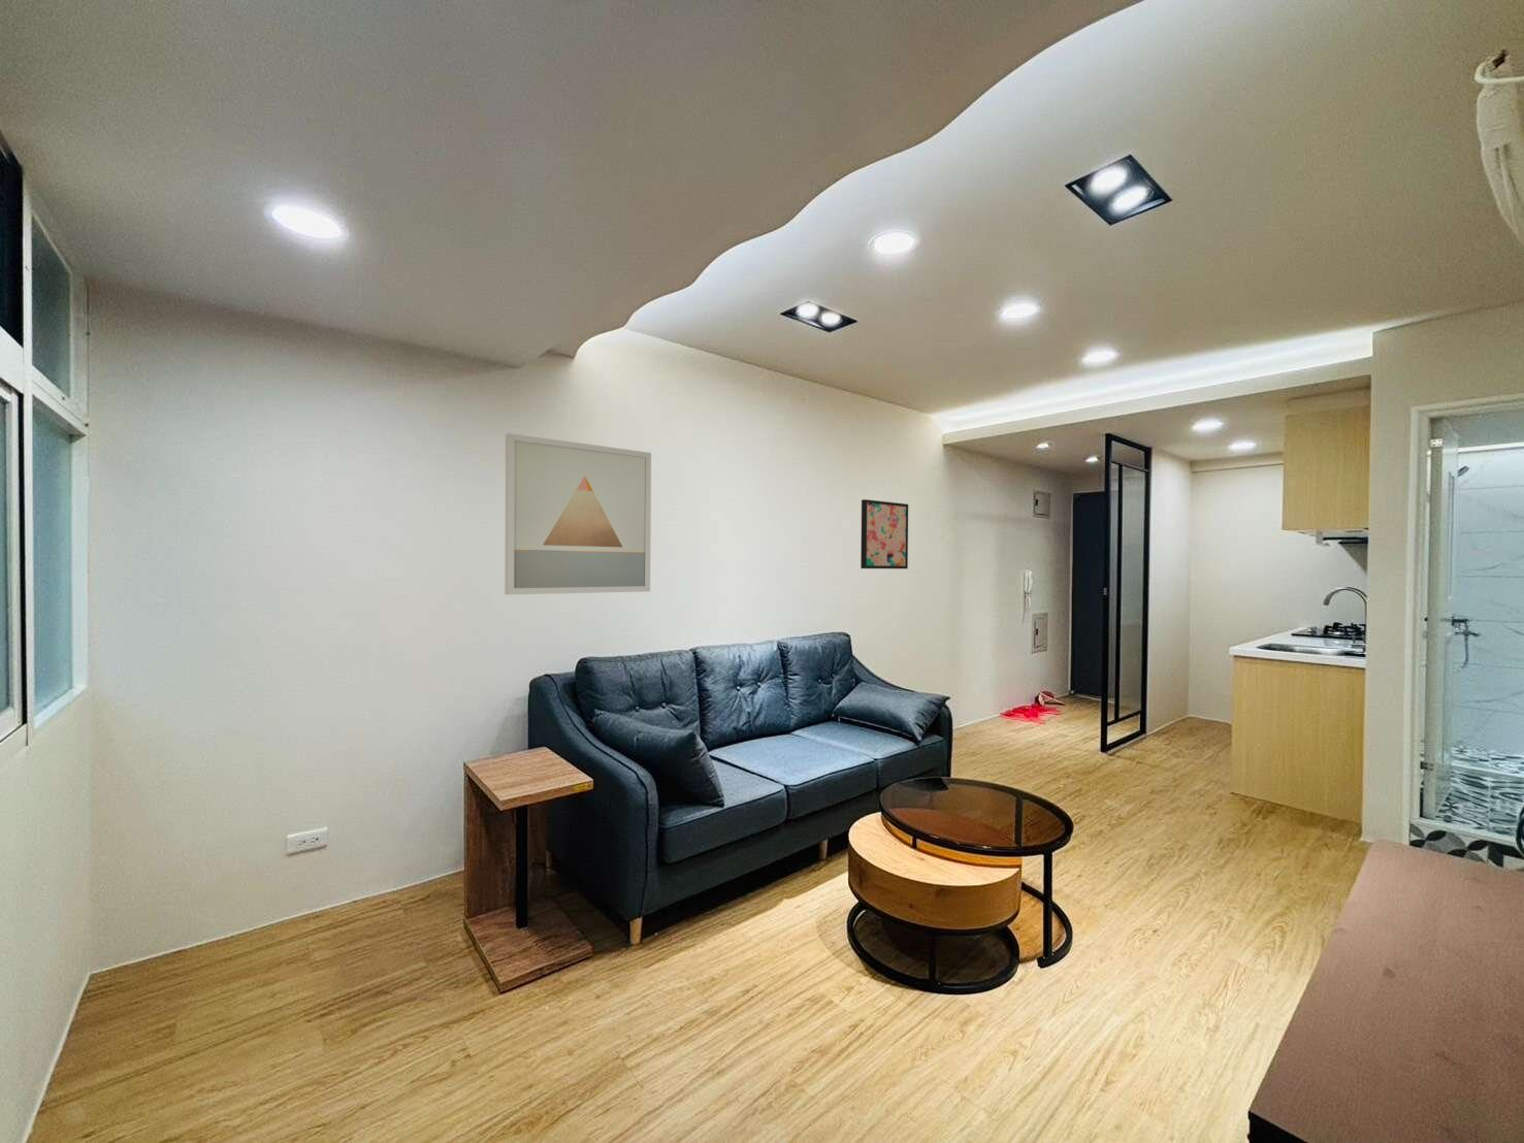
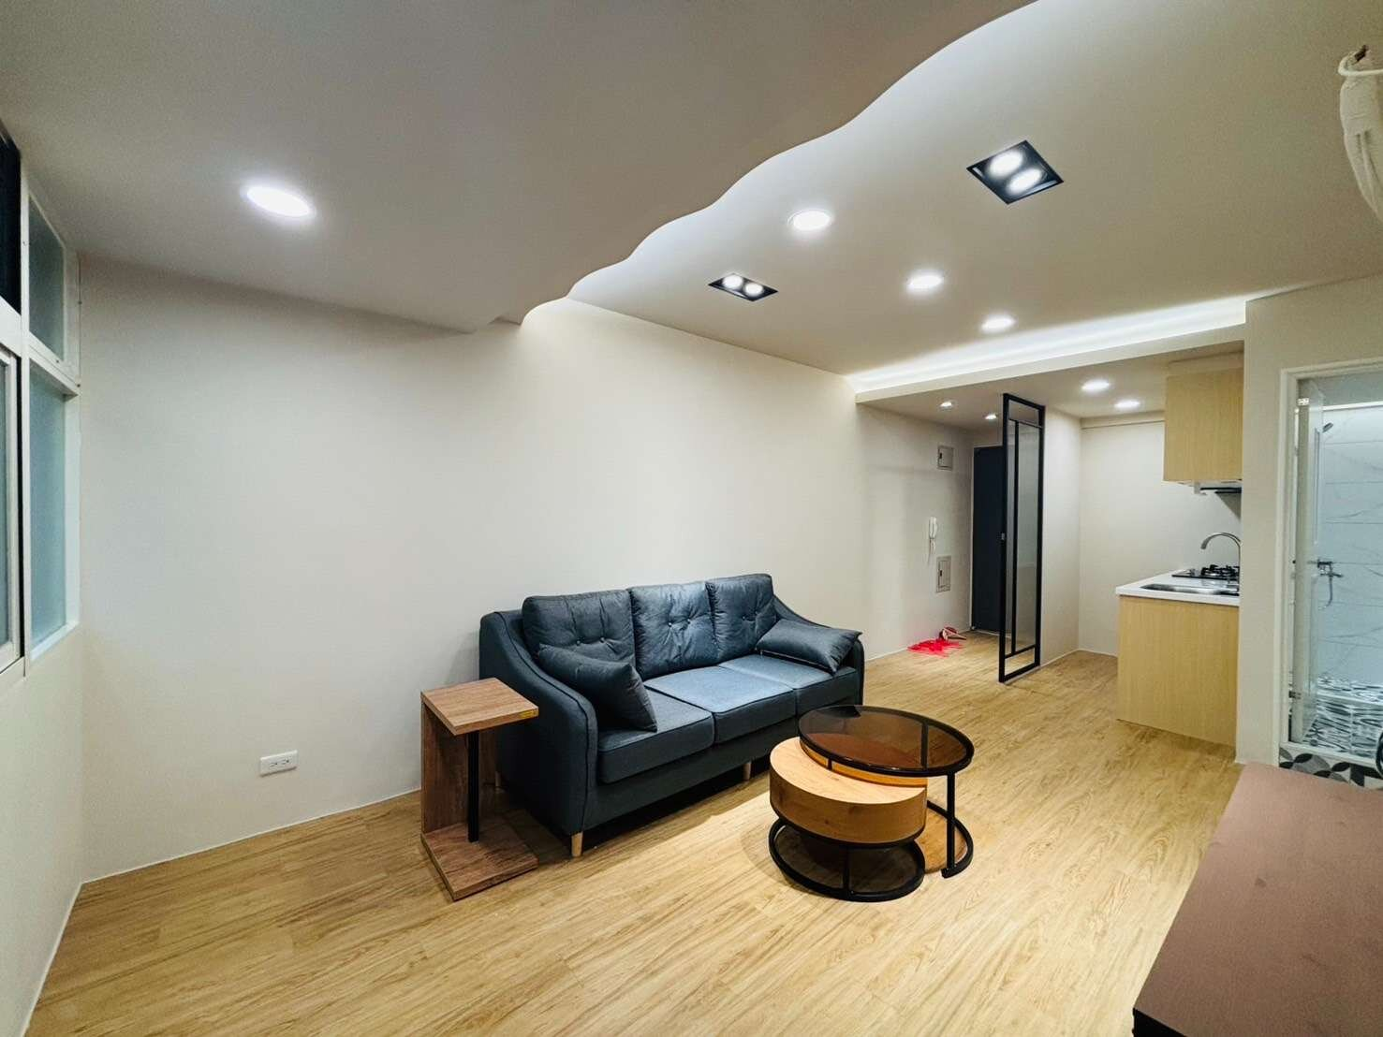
- wall art (582, 517)
- wall art (885, 535)
